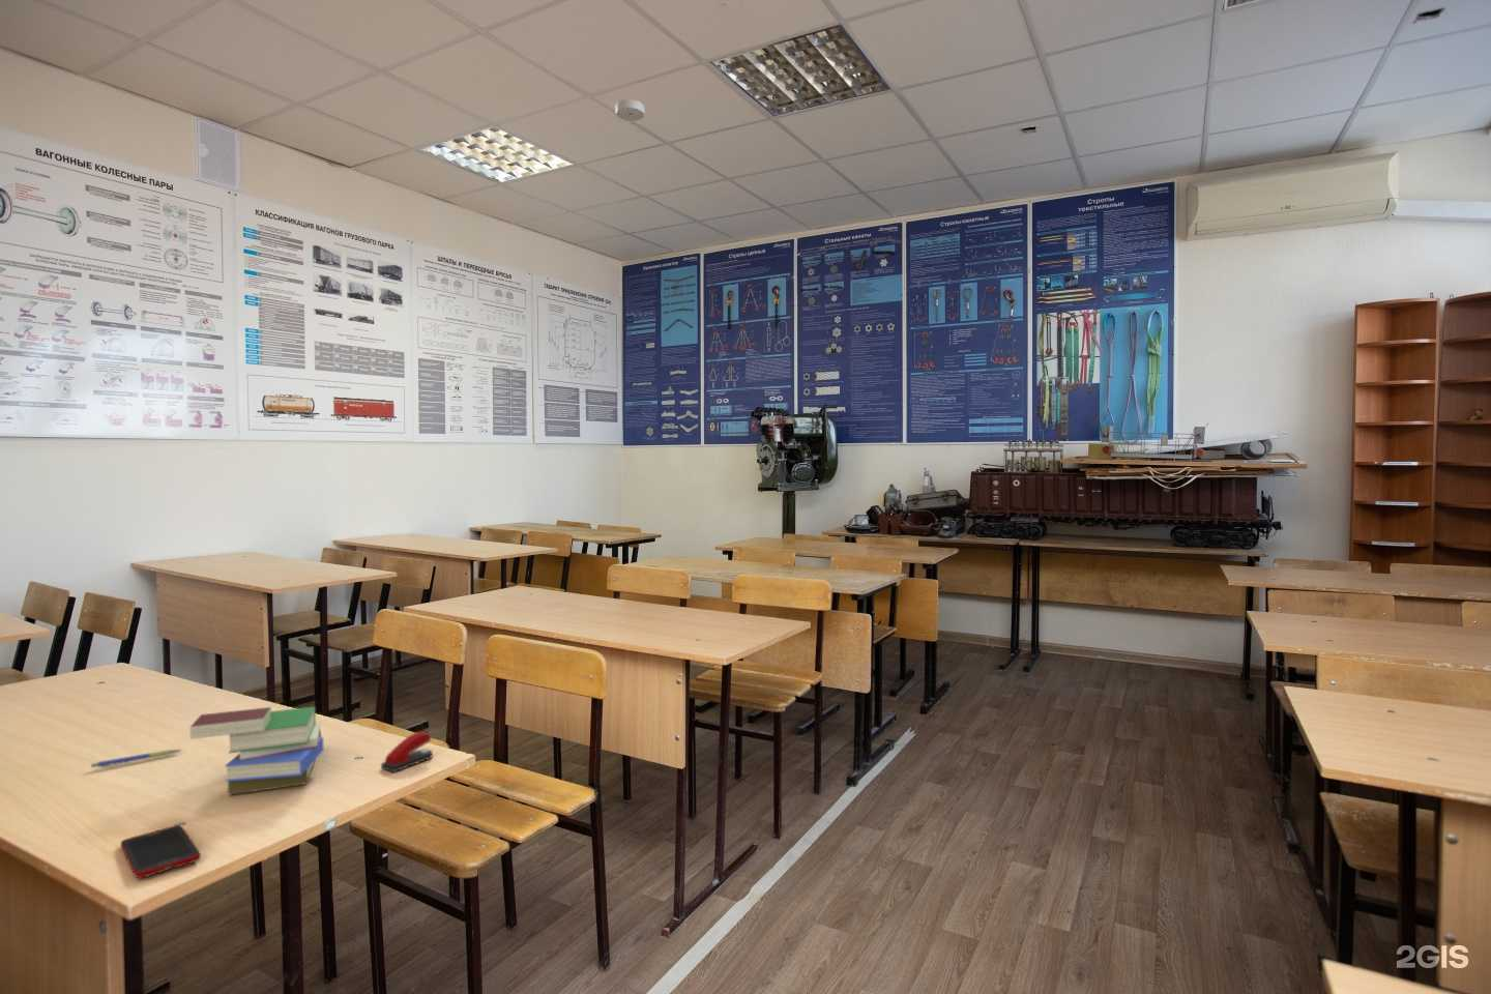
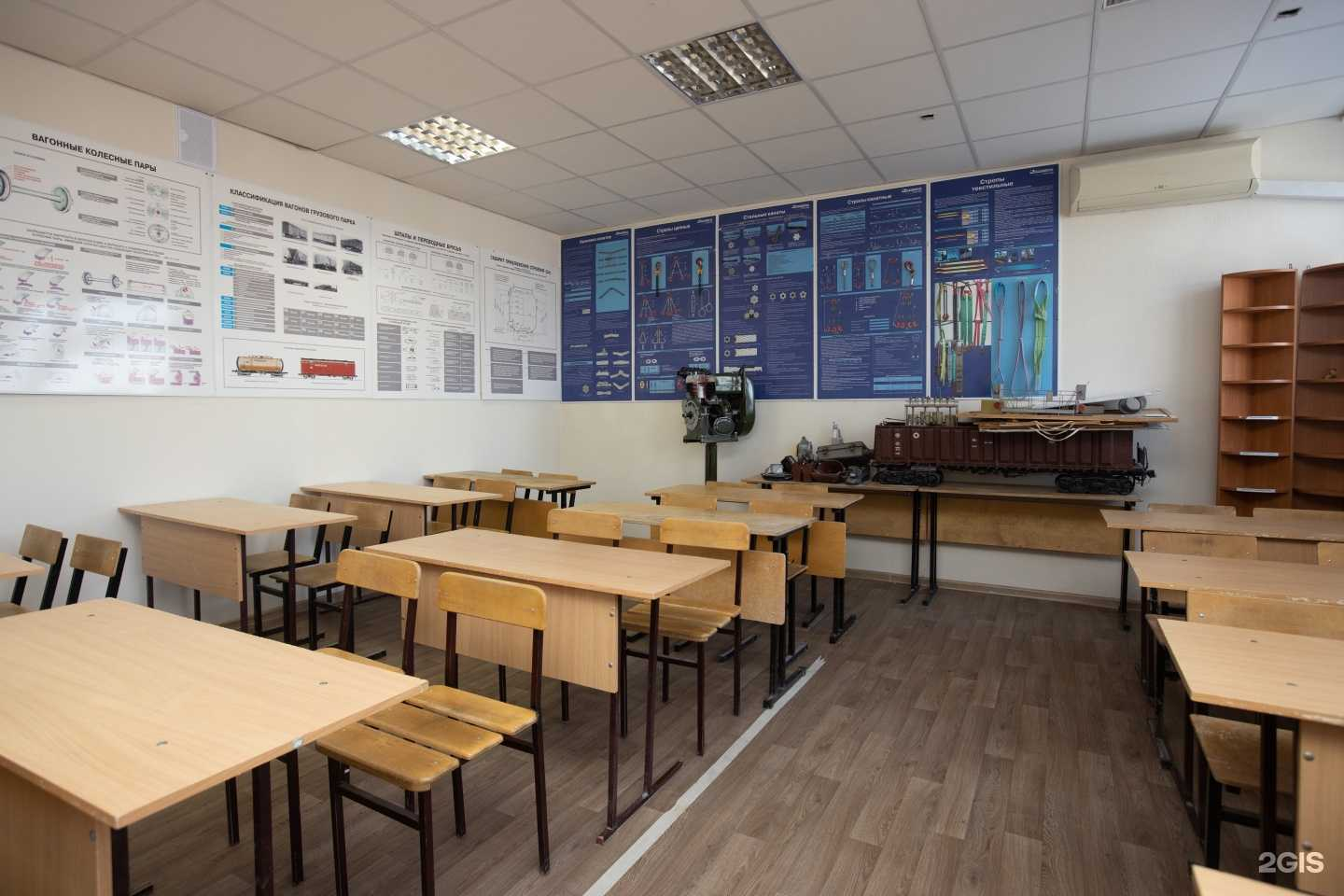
- stapler (409, 750)
- pen (138, 757)
- book (265, 738)
- cell phone (160, 850)
- smoke detector (629, 110)
